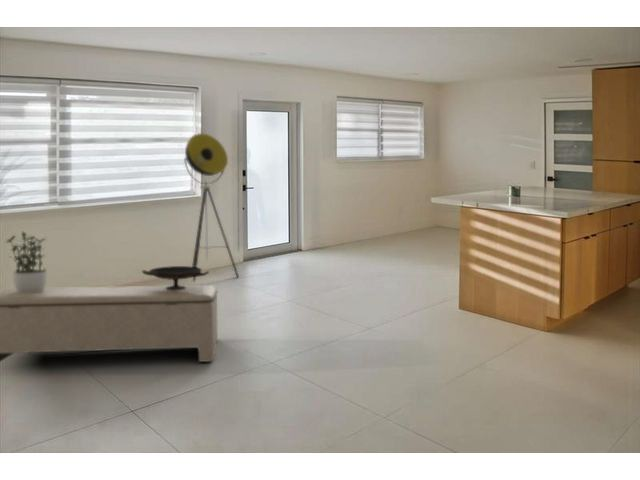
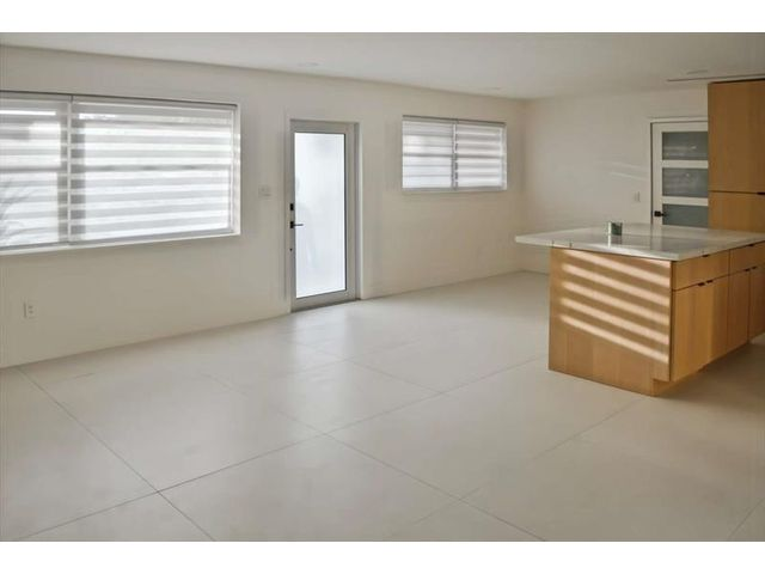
- decorative bowl (175, 278)
- bench (104, 323)
- floor lamp (202, 205)
- potted plant (27, 261)
